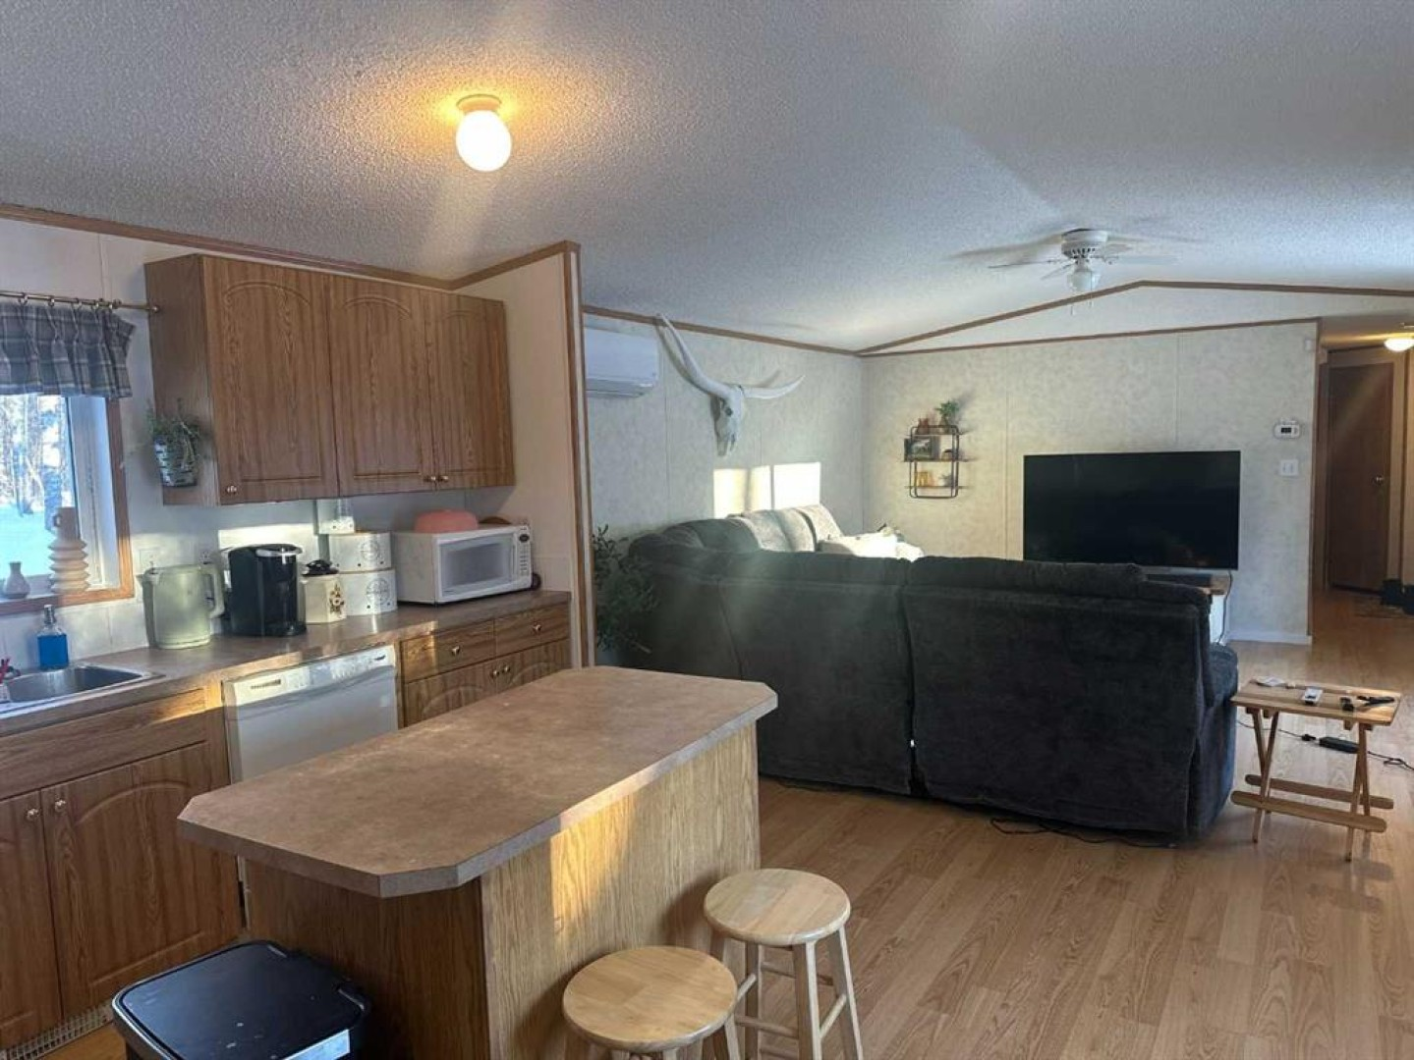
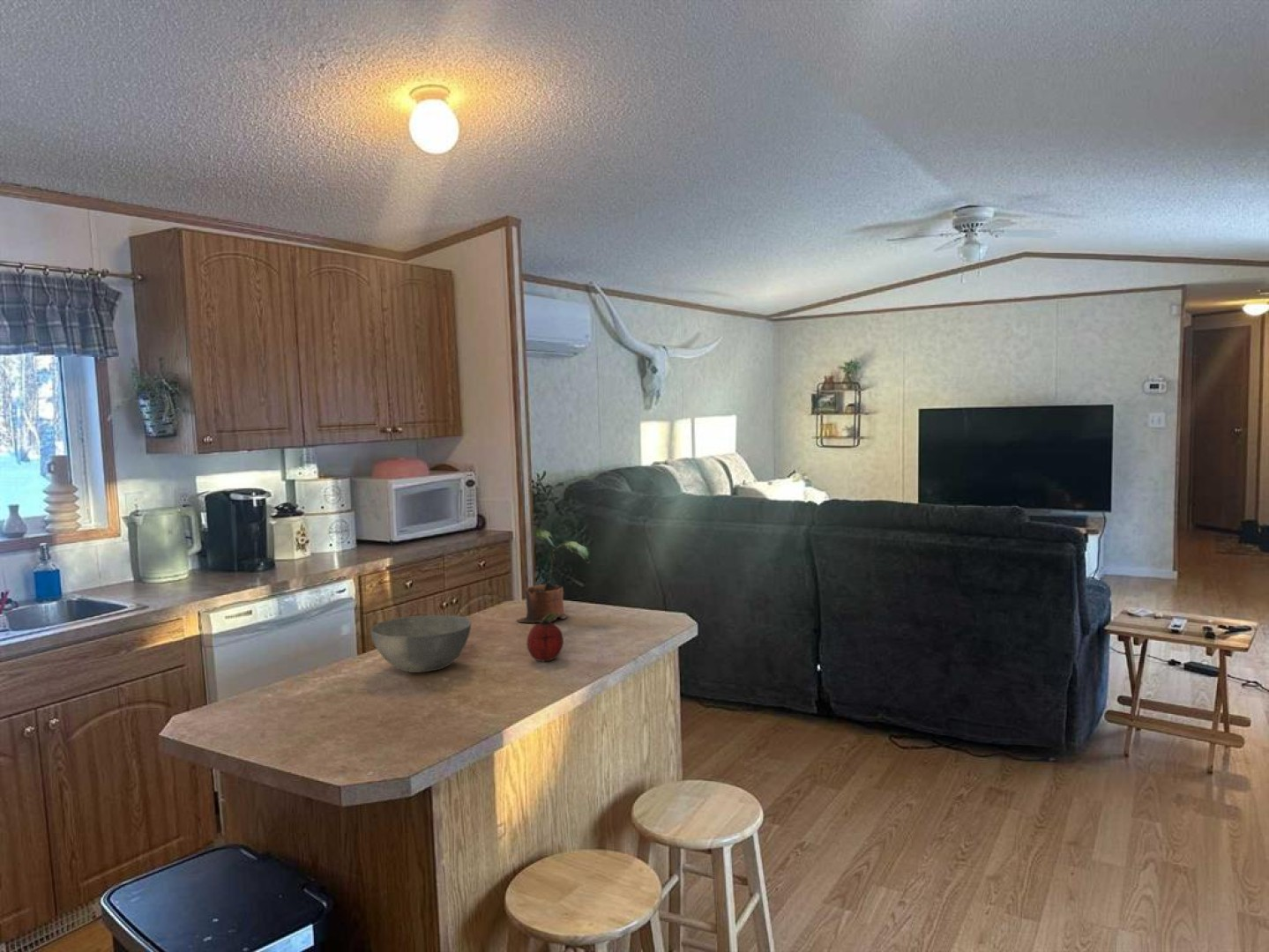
+ potted plant (550, 573)
+ fruit (546, 636)
+ bowl (422, 646)
